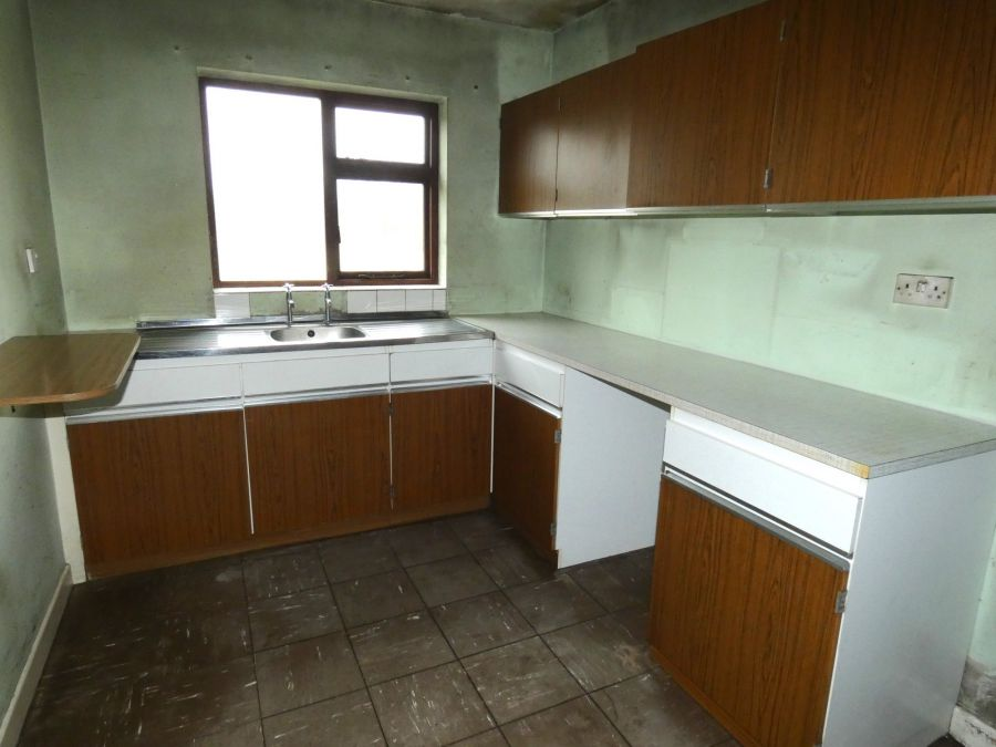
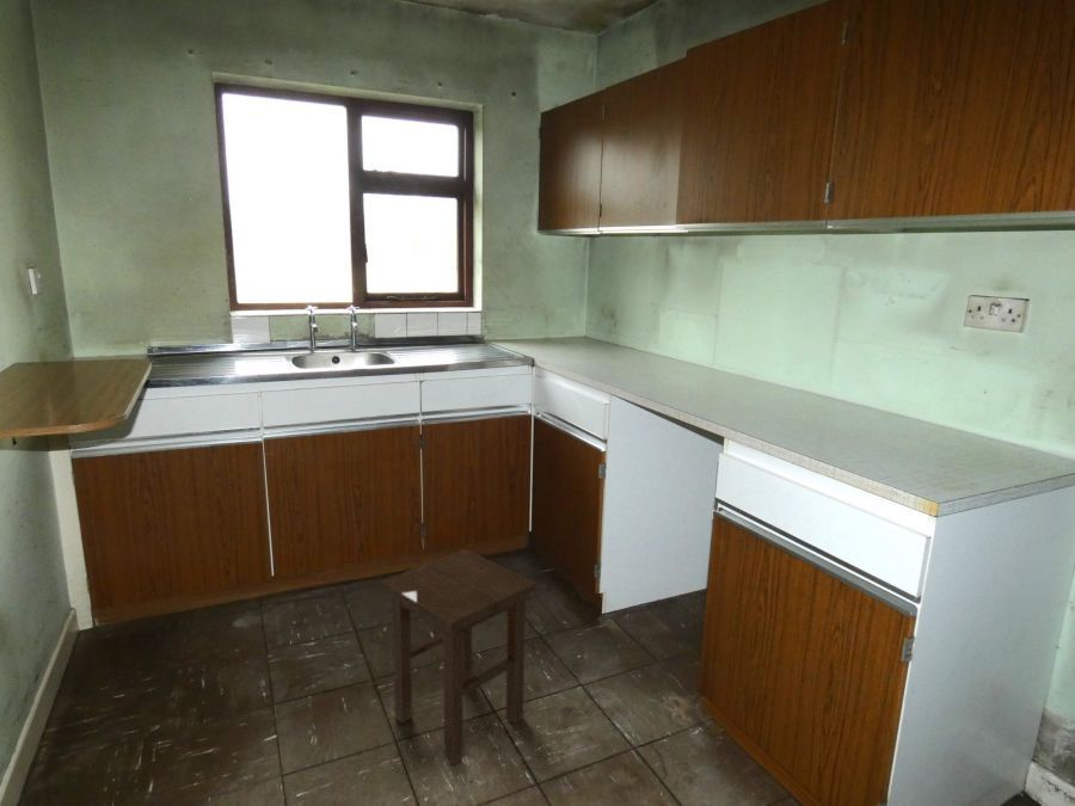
+ stool (459, 651)
